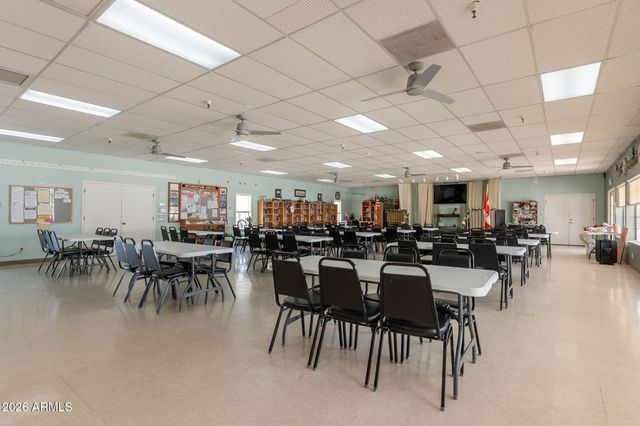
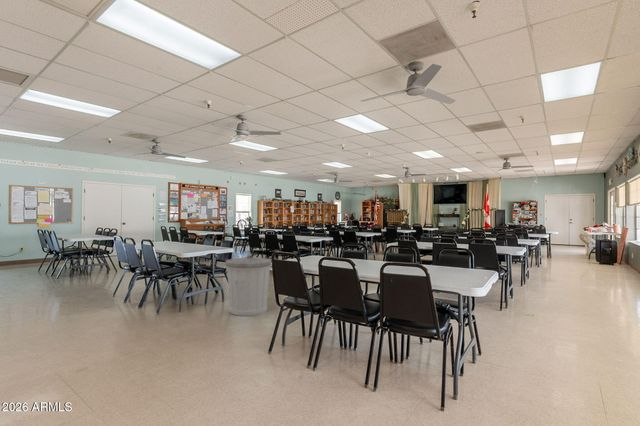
+ trash can (248, 282)
